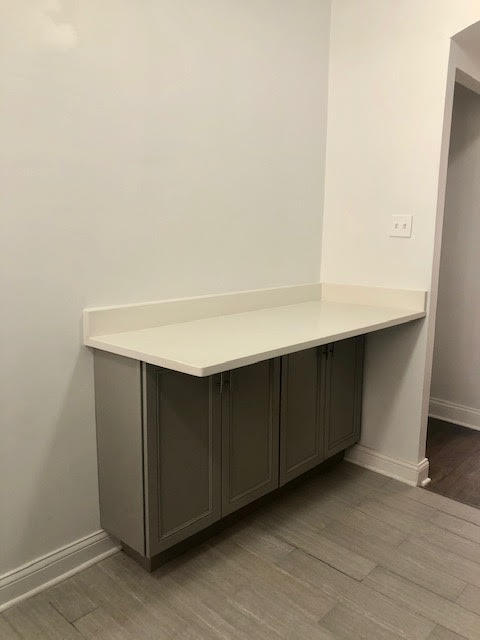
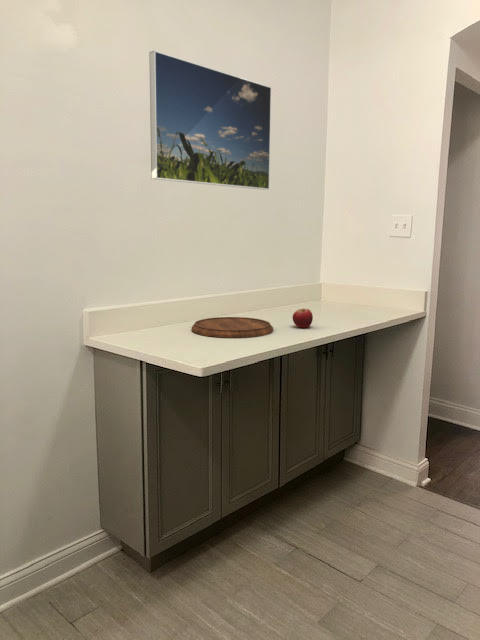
+ fruit (302, 317)
+ cutting board (232, 326)
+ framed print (216, 129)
